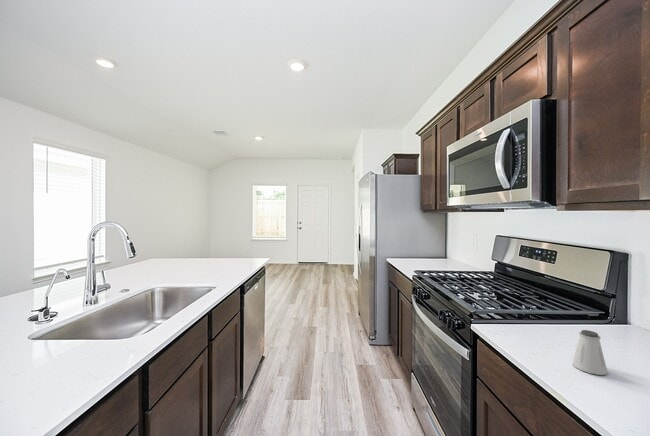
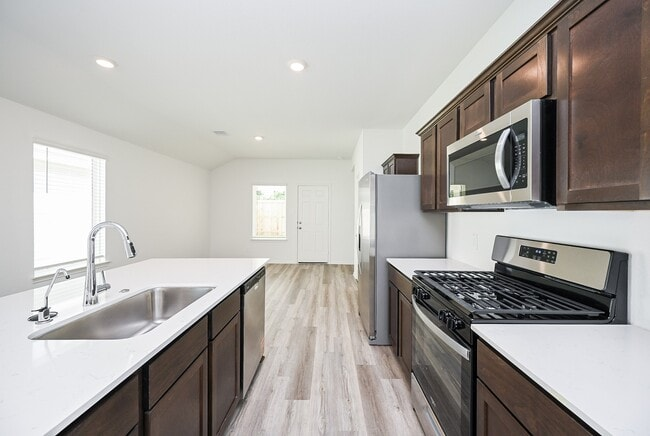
- saltshaker (589, 350)
